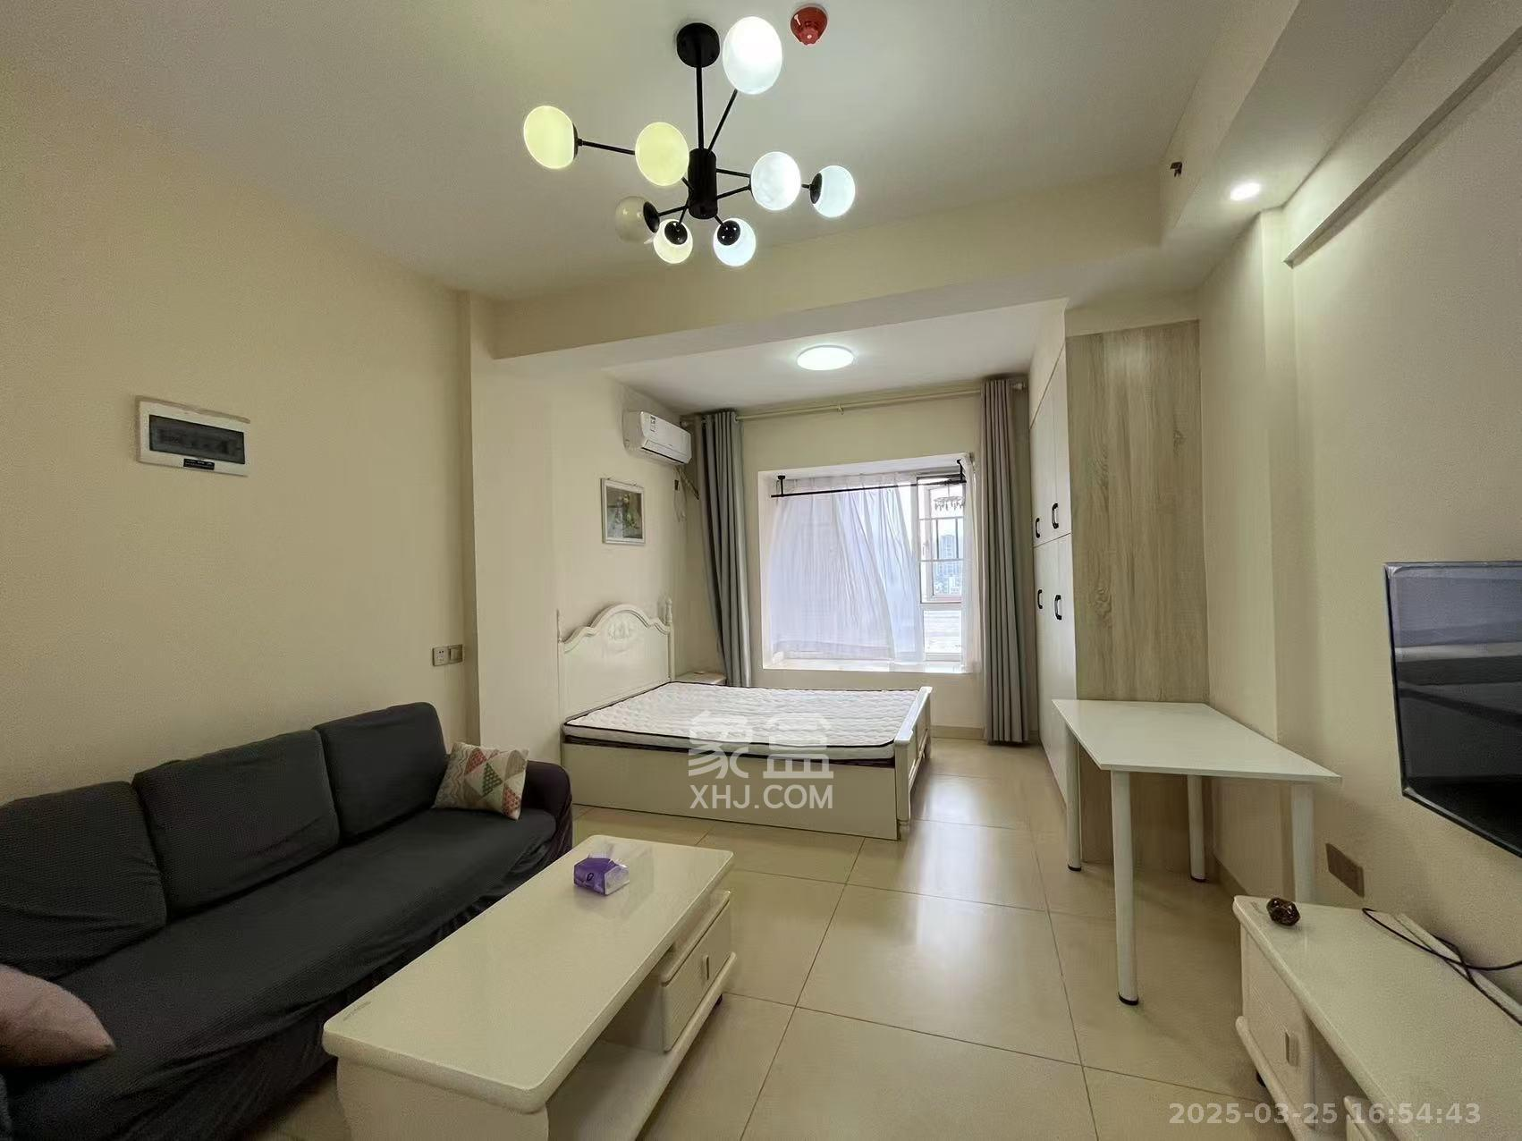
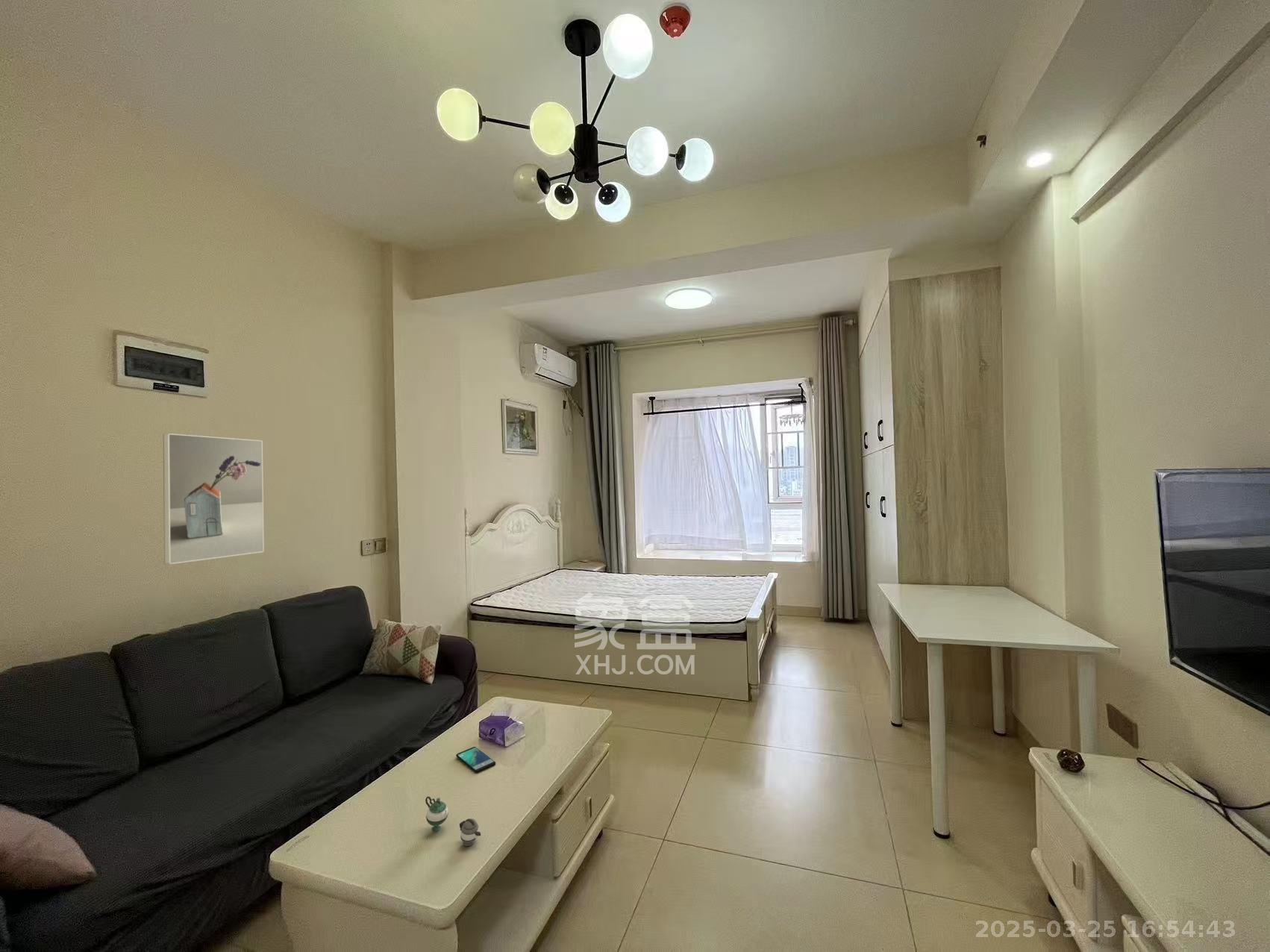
+ teapot (447, 816)
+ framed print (217, 497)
+ smartphone (475, 759)
